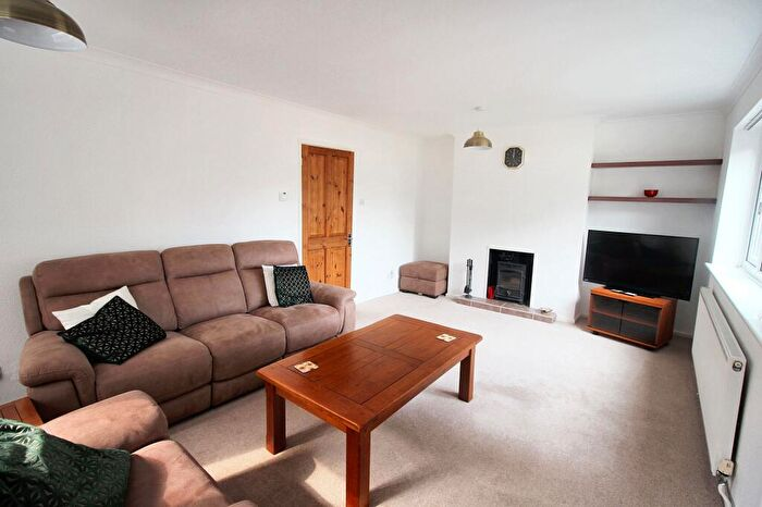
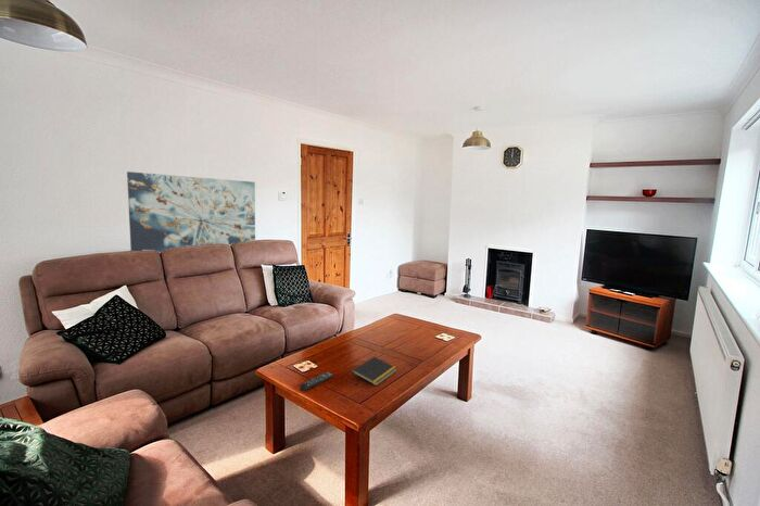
+ remote control (317, 380)
+ wall art (200, 218)
+ notepad (375, 369)
